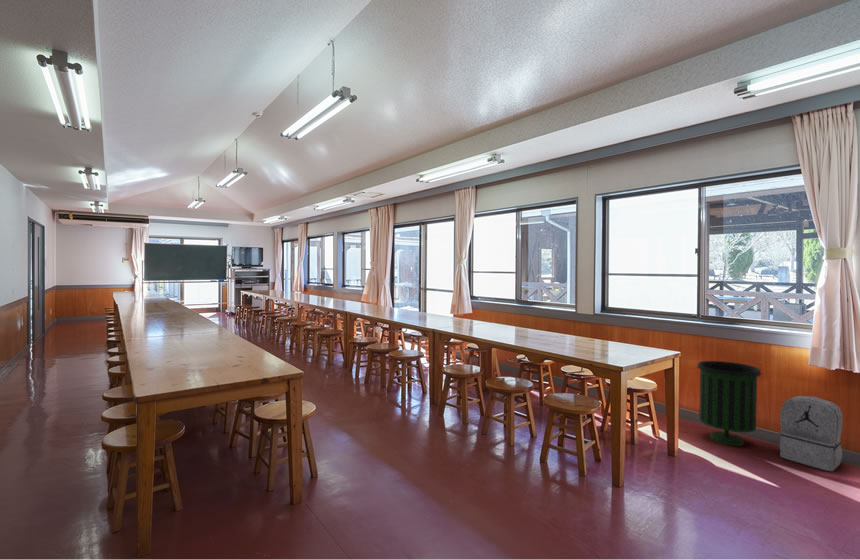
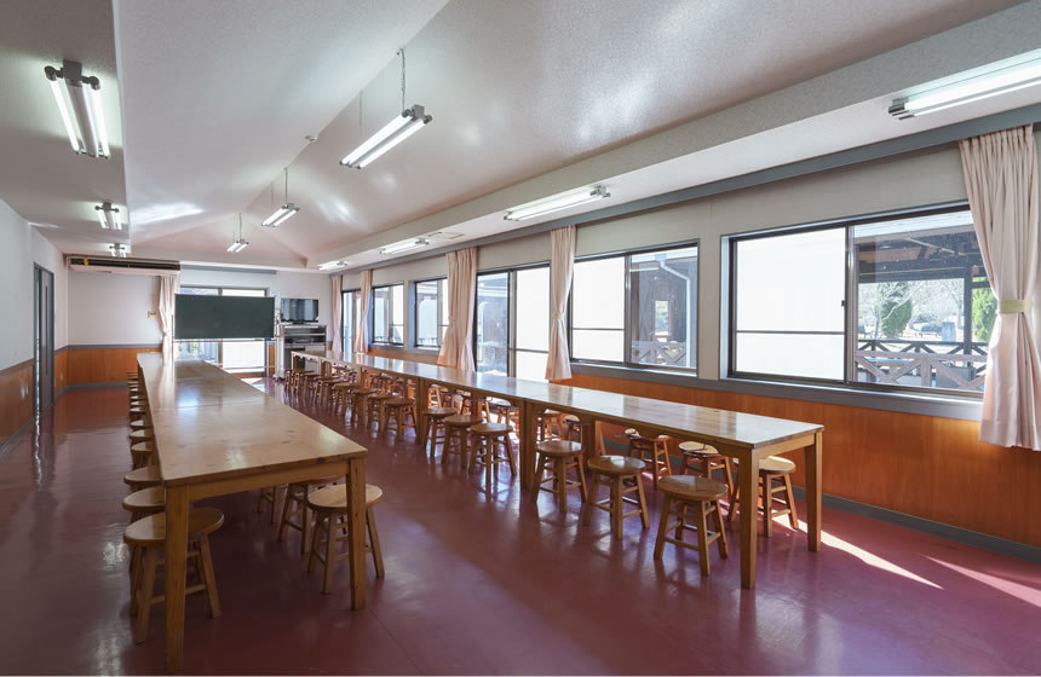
- trash can (727, 403)
- backpack (811, 428)
